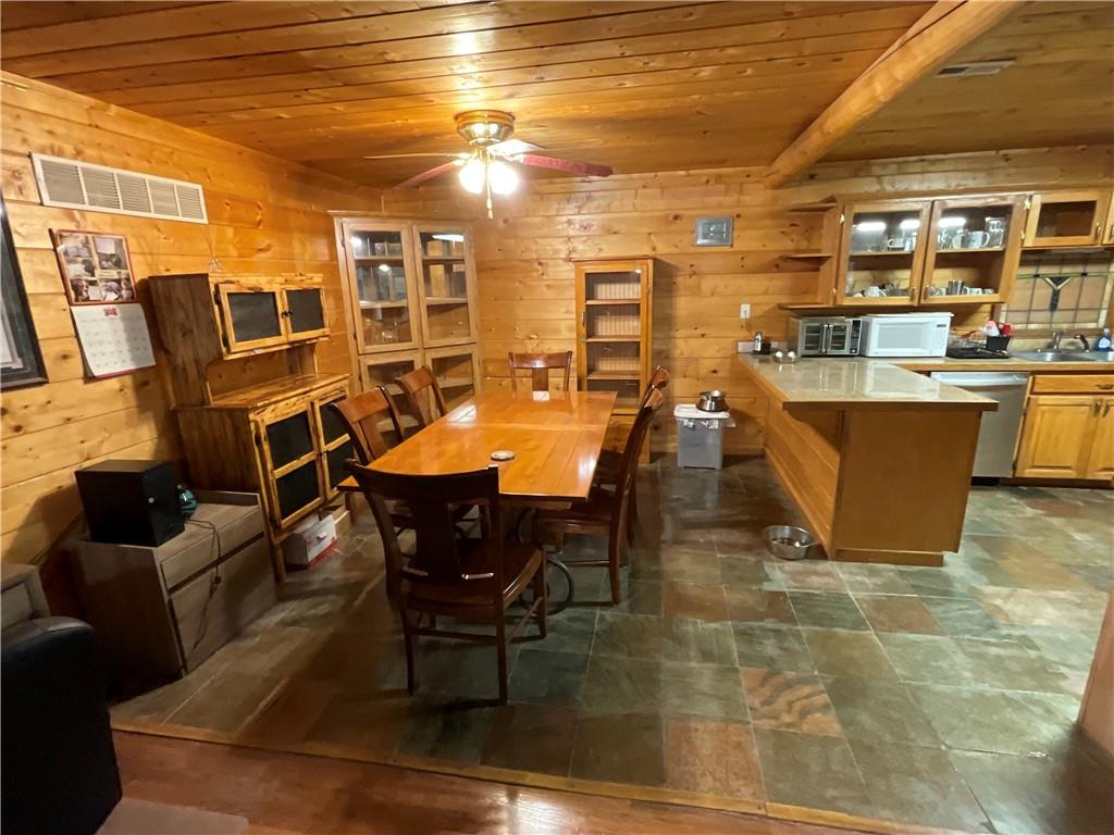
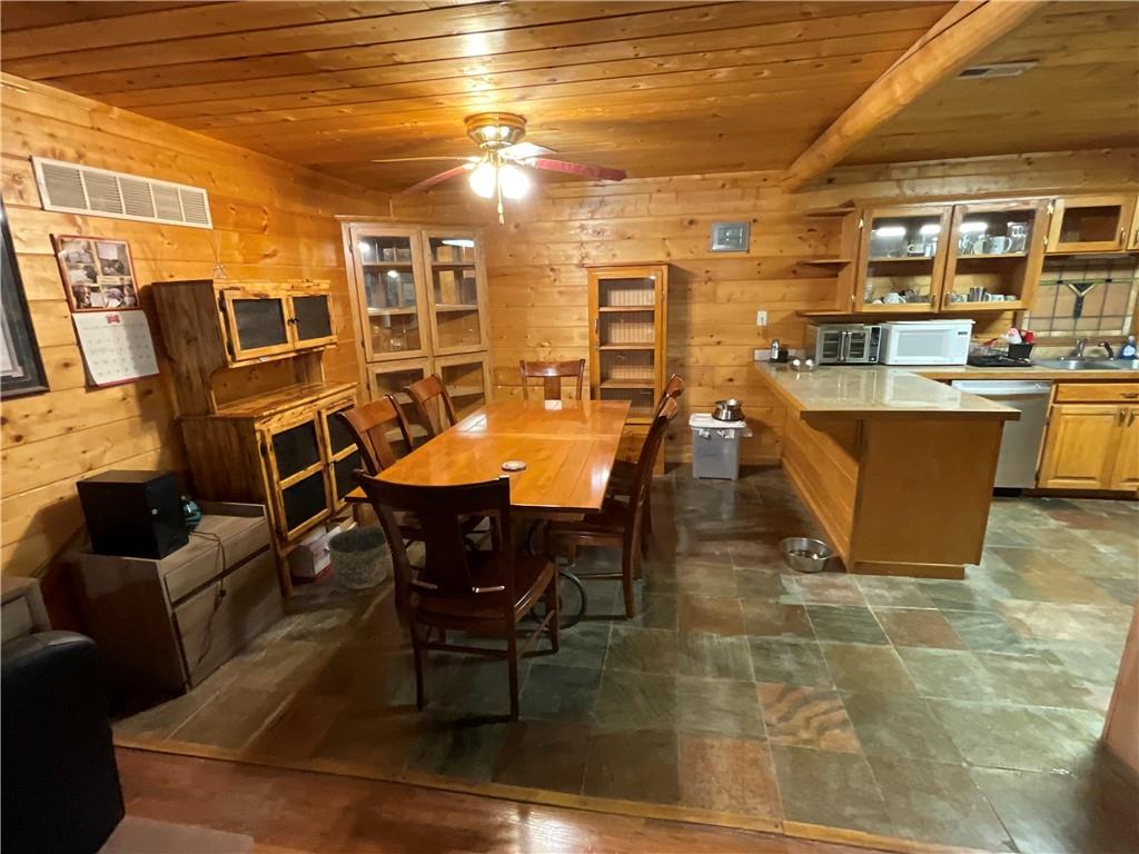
+ bucket (360, 557)
